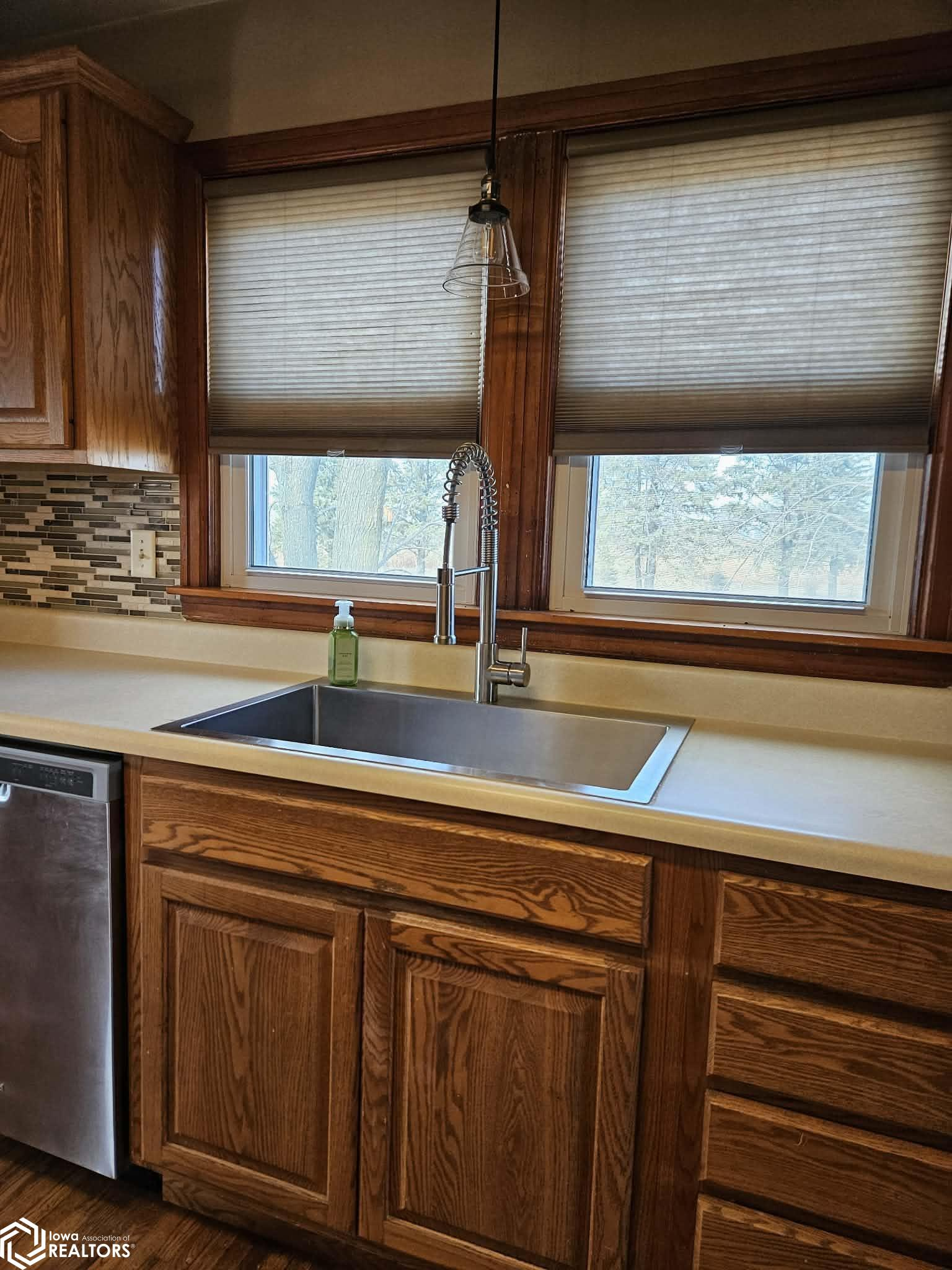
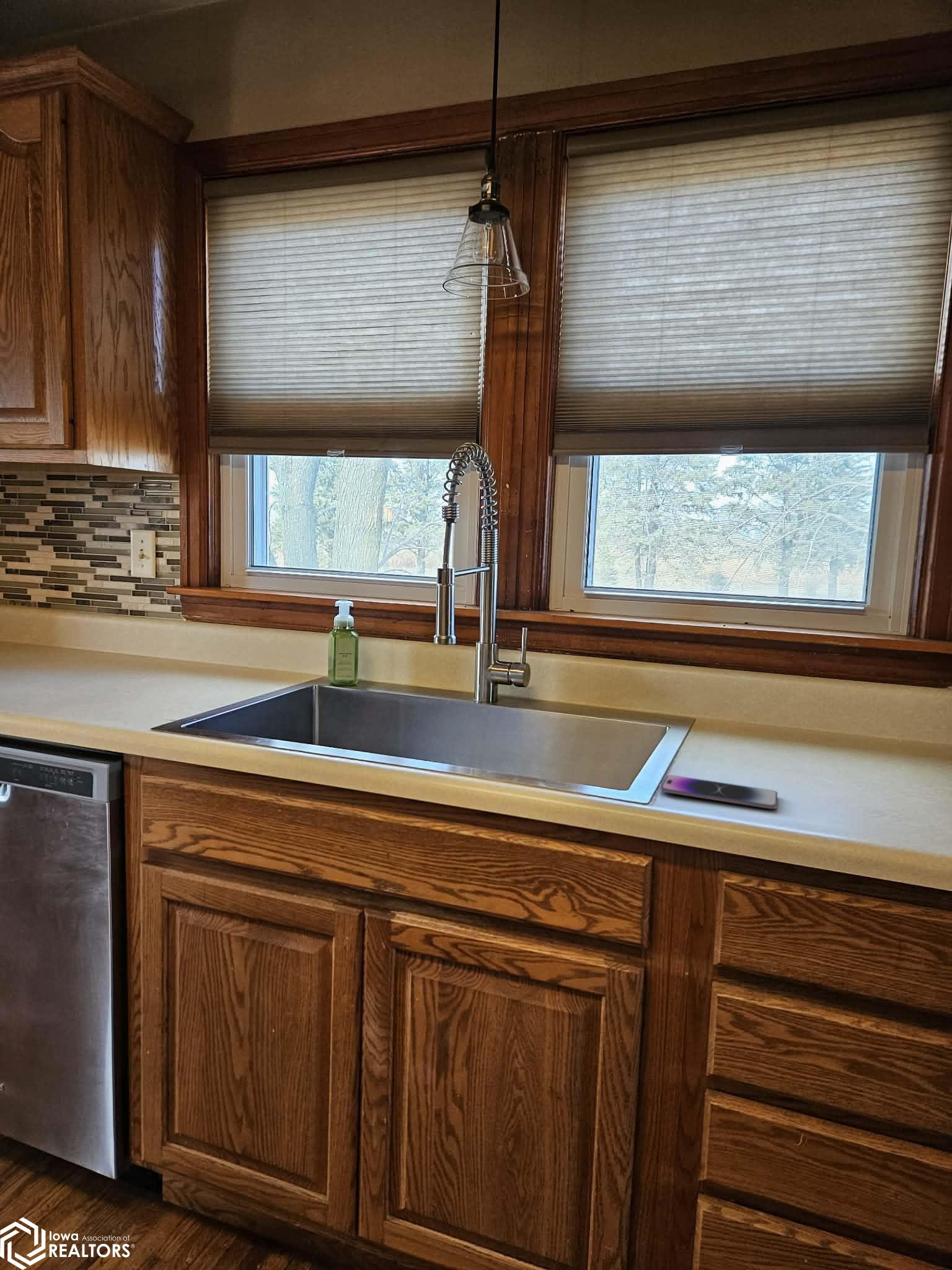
+ smartphone (719, 791)
